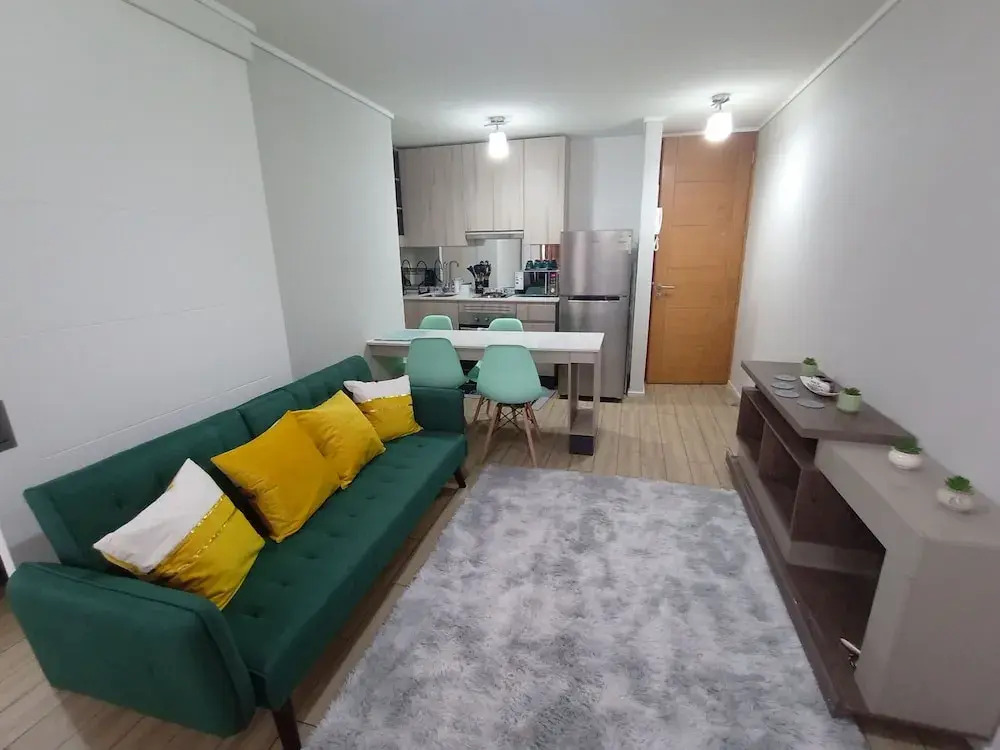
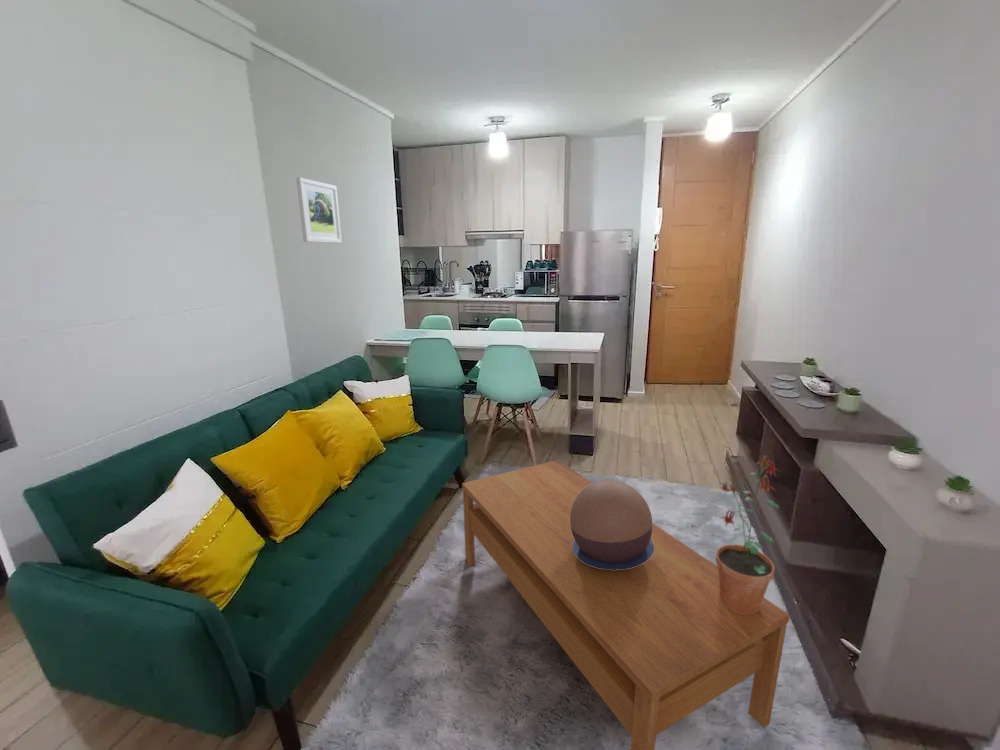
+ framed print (320, 212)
+ coffee table (586, 580)
+ decorative bowl (611, 521)
+ potted plant (744, 534)
